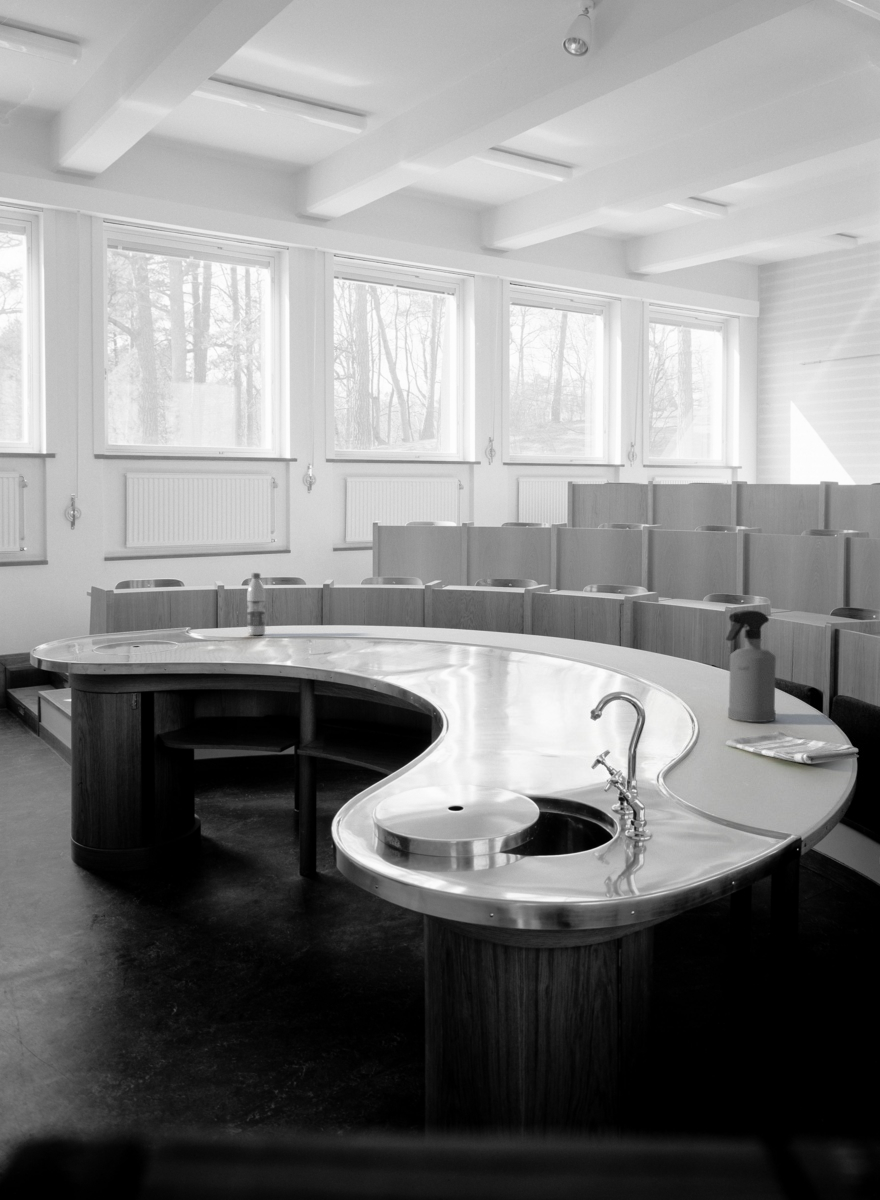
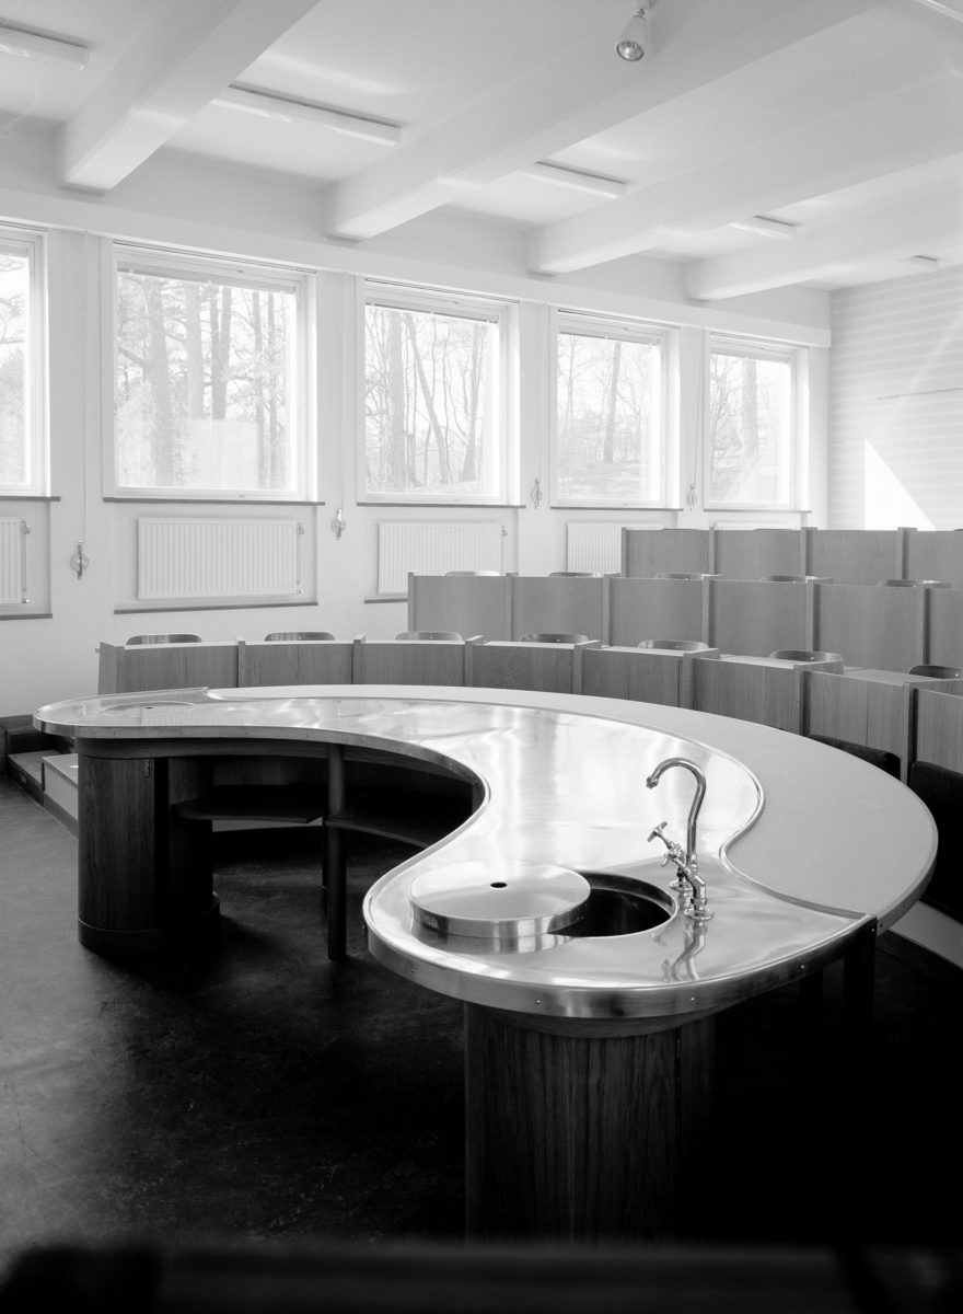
- water bottle (256, 603)
- dish towel (791, 746)
- spray bottle (749, 664)
